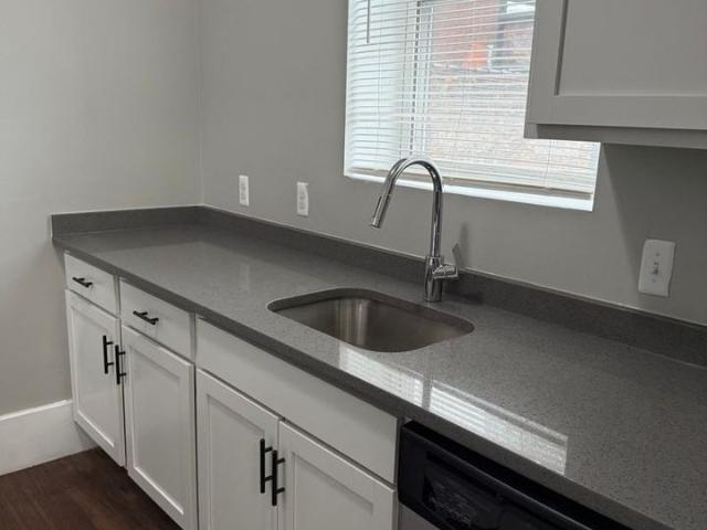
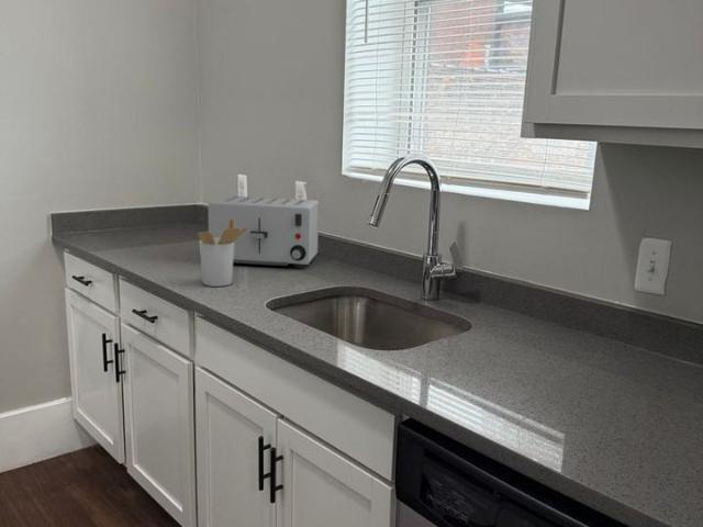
+ toaster (264, 232)
+ utensil holder (223, 253)
